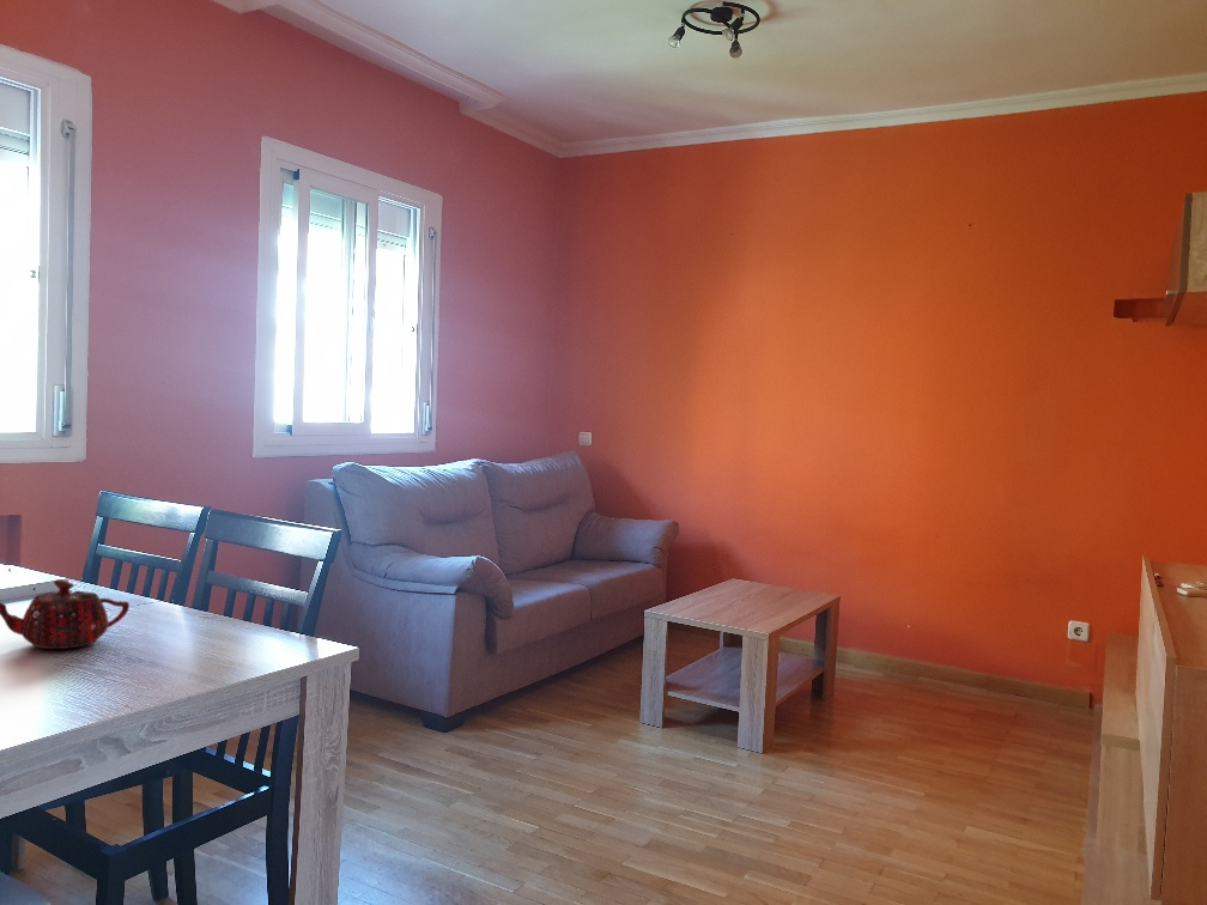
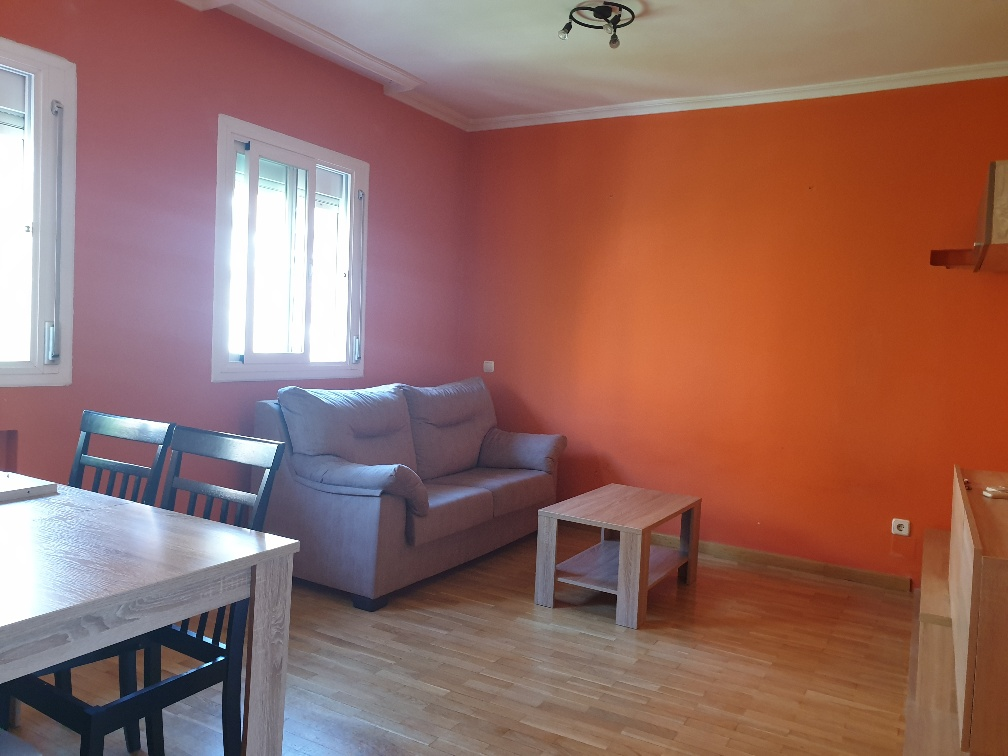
- teapot (60, 612)
